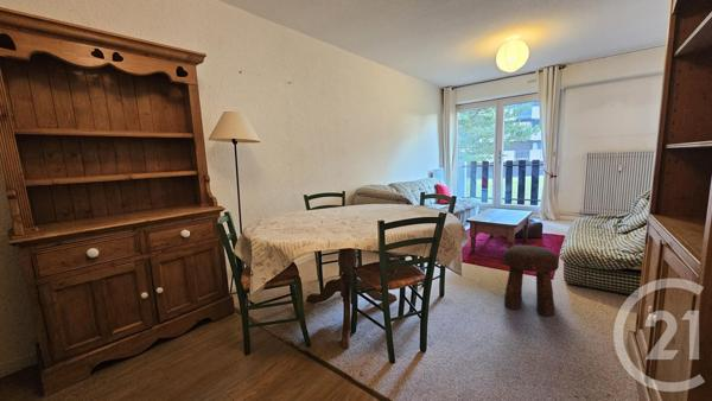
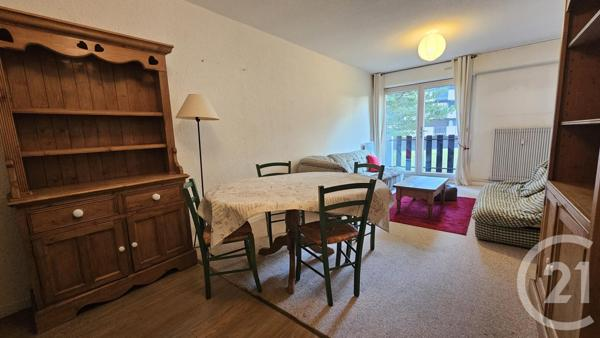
- stool (529, 270)
